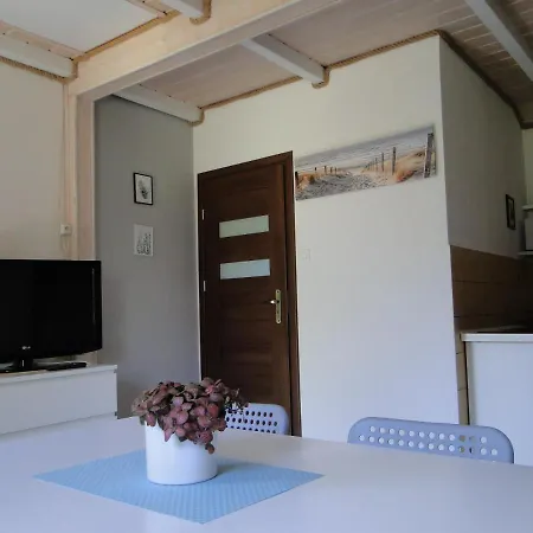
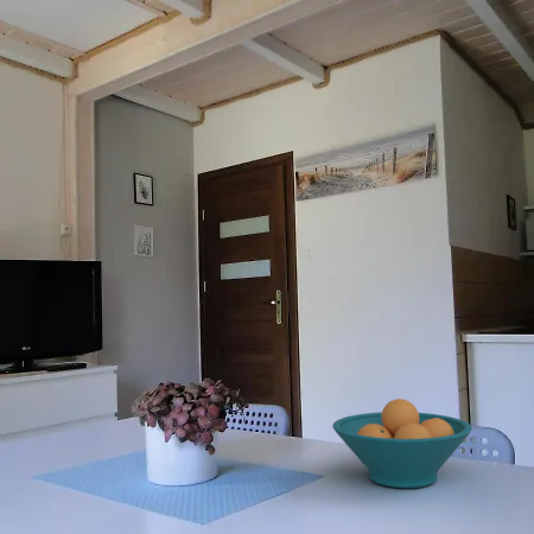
+ fruit bowl (401, 439)
